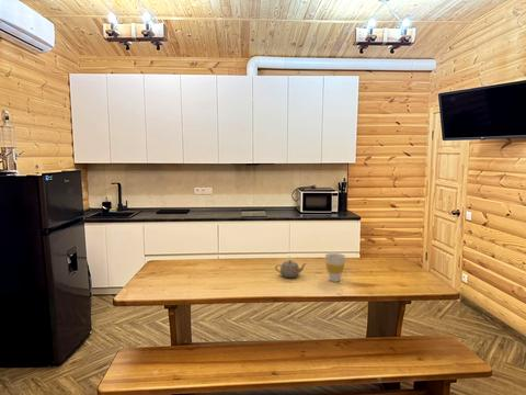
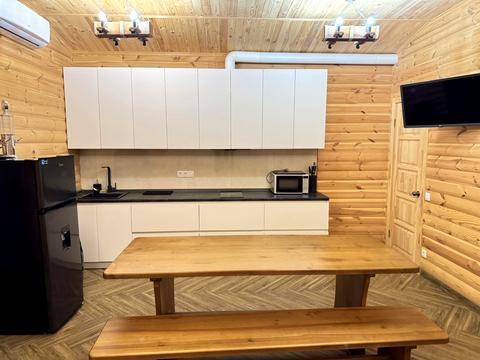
- teapot (290, 268)
- cup (334, 268)
